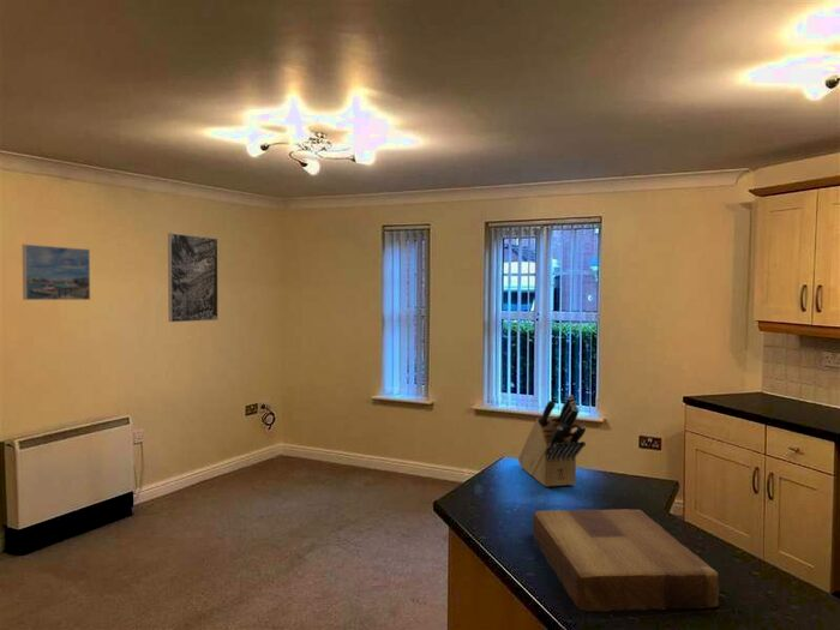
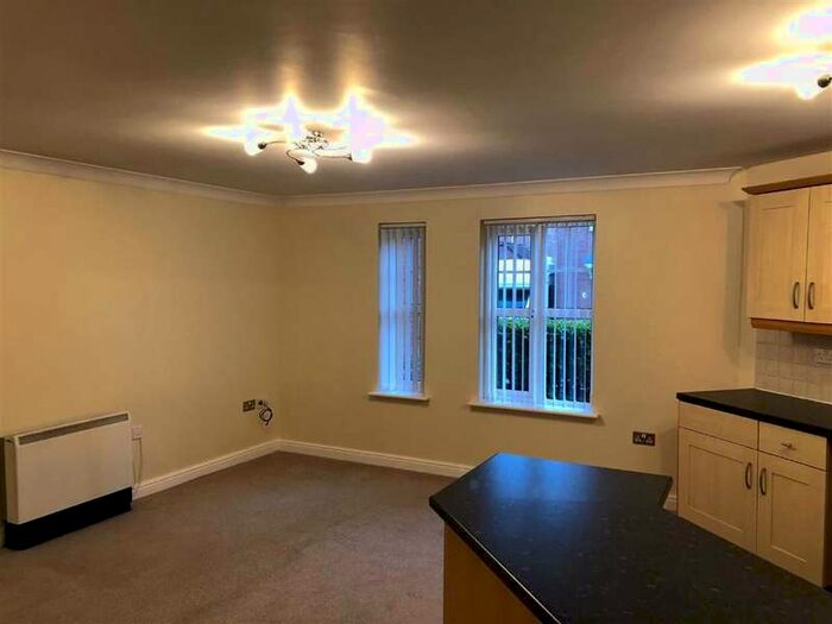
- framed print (193, 278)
- knife block (550, 434)
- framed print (58, 272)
- cutting board (613, 551)
